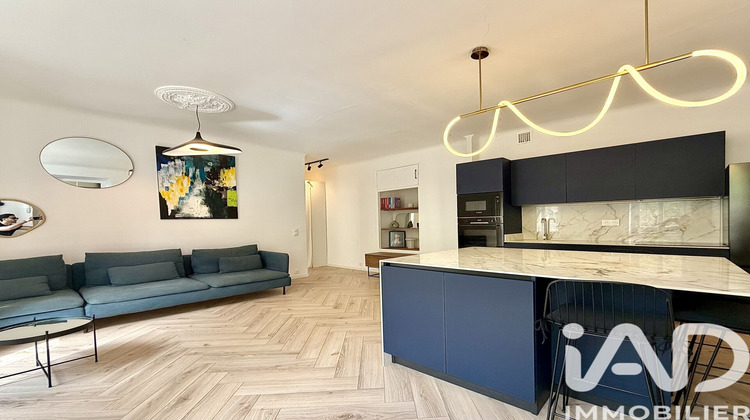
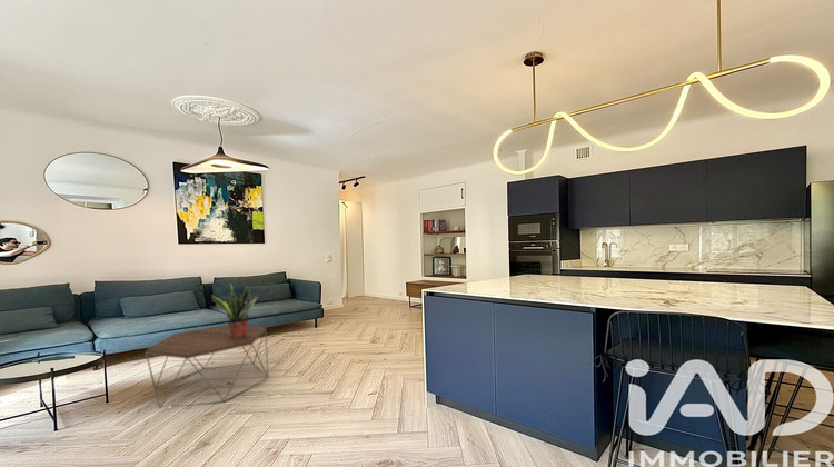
+ potted plant (235, 309)
+ coffee table (209, 359)
